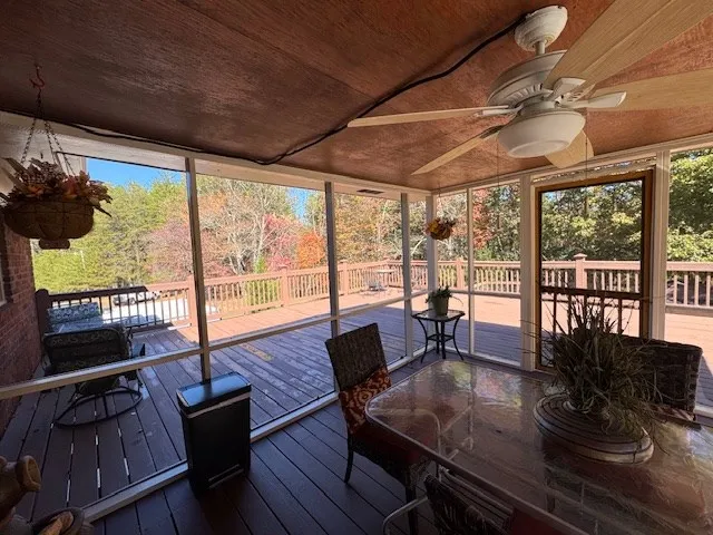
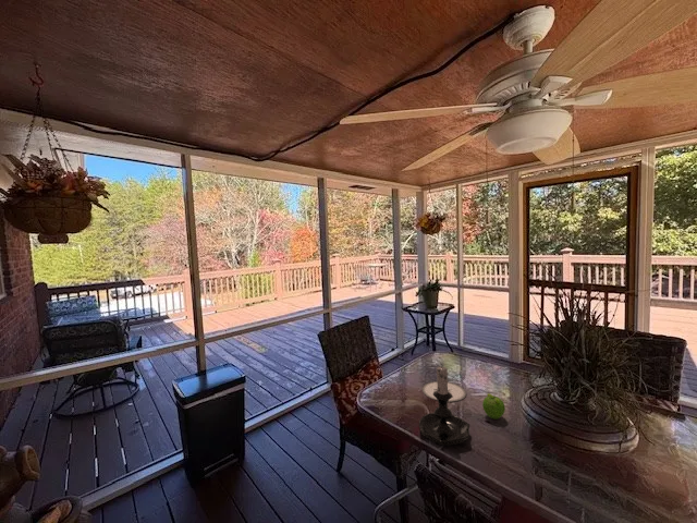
+ plate (448, 390)
+ candle holder (442, 399)
+ fruit (493, 405)
